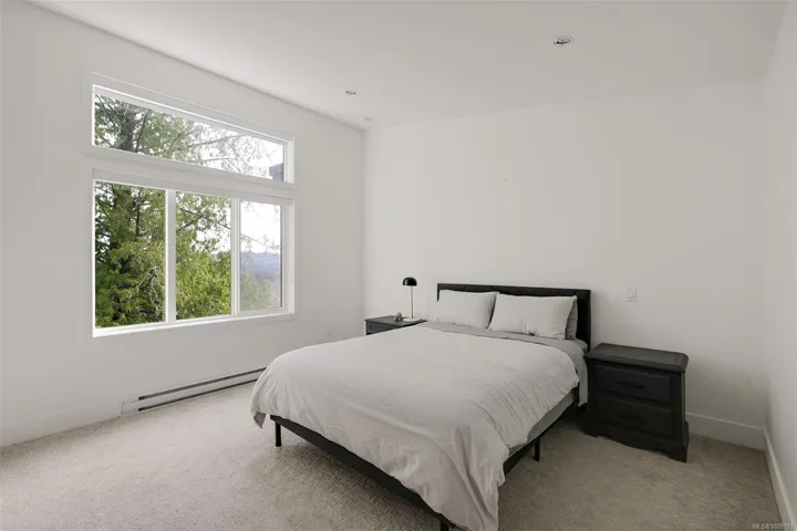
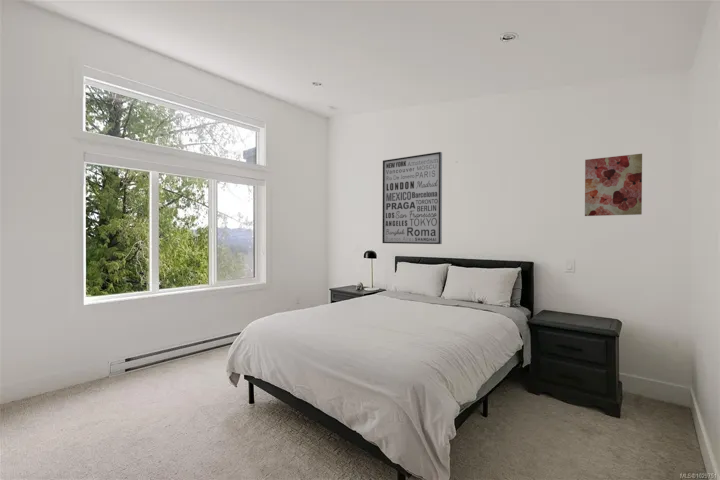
+ wall art (410, 200)
+ wall art (612, 186)
